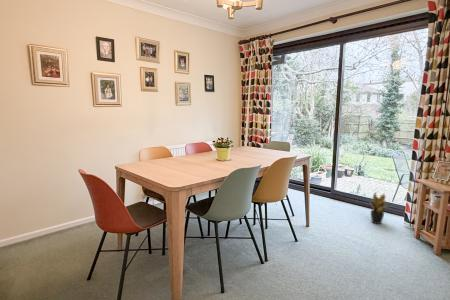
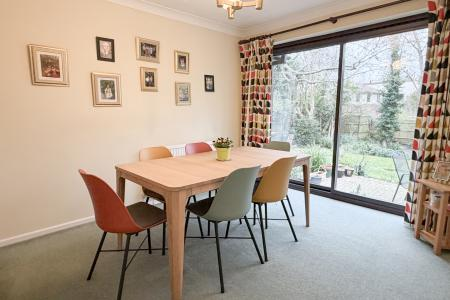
- potted plant (378, 207)
